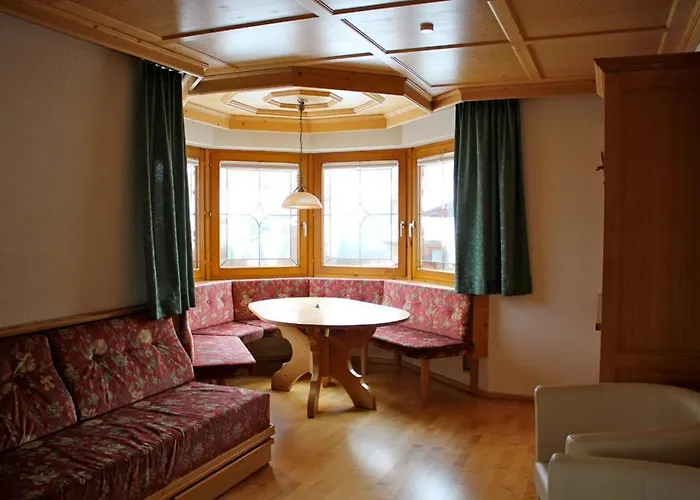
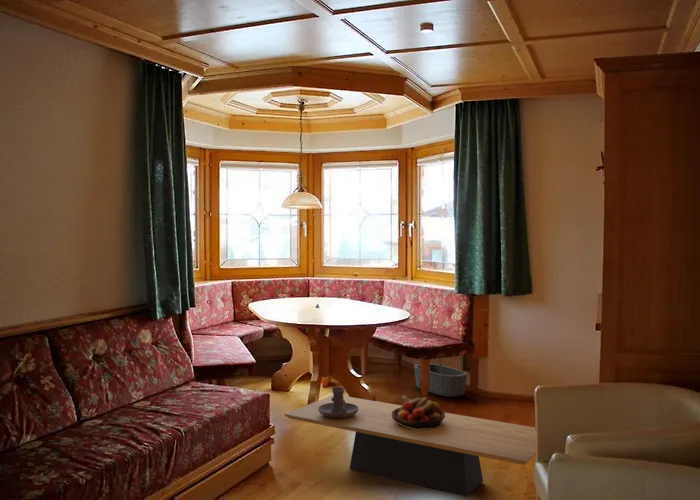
+ basket (440, 366)
+ fruit bowl (417, 410)
+ coffee table (414, 448)
+ candle holder (339, 402)
